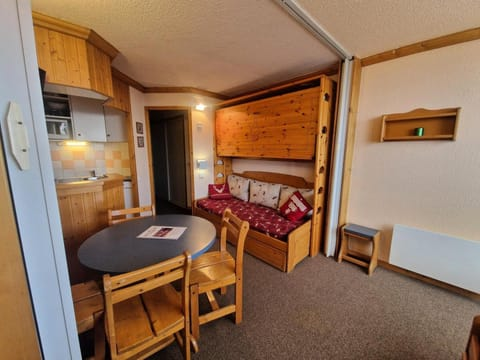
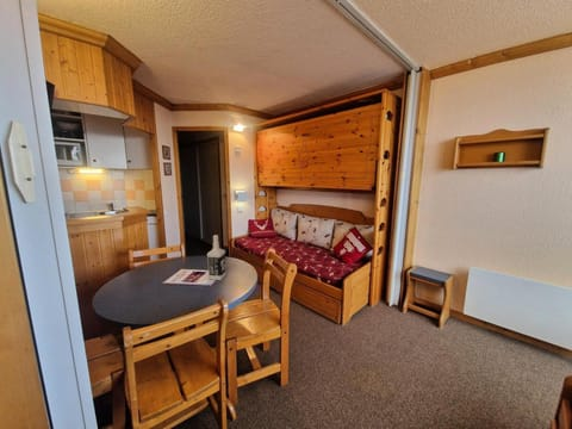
+ vodka (216, 256)
